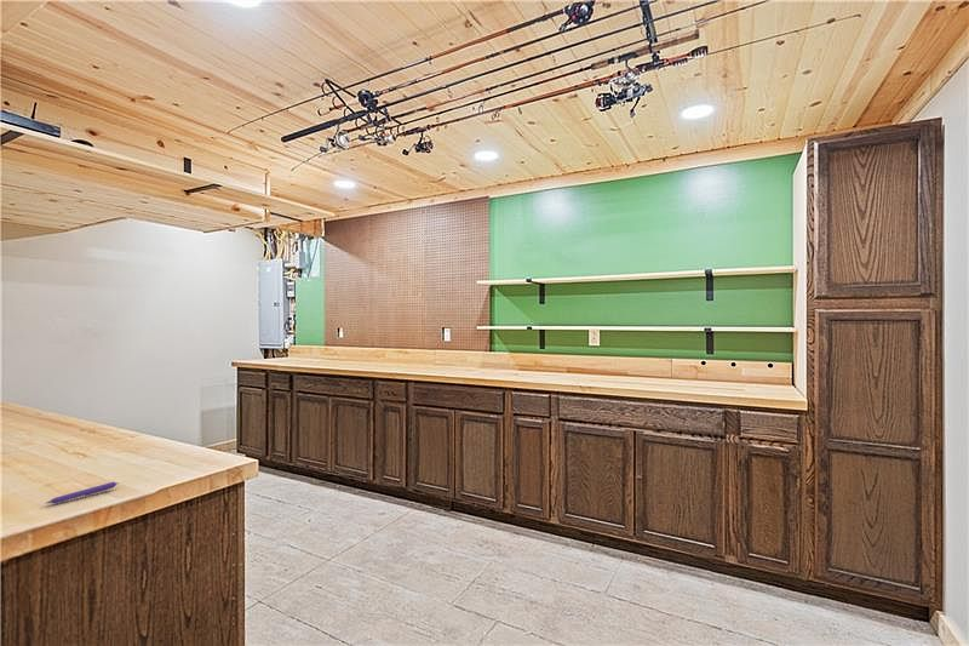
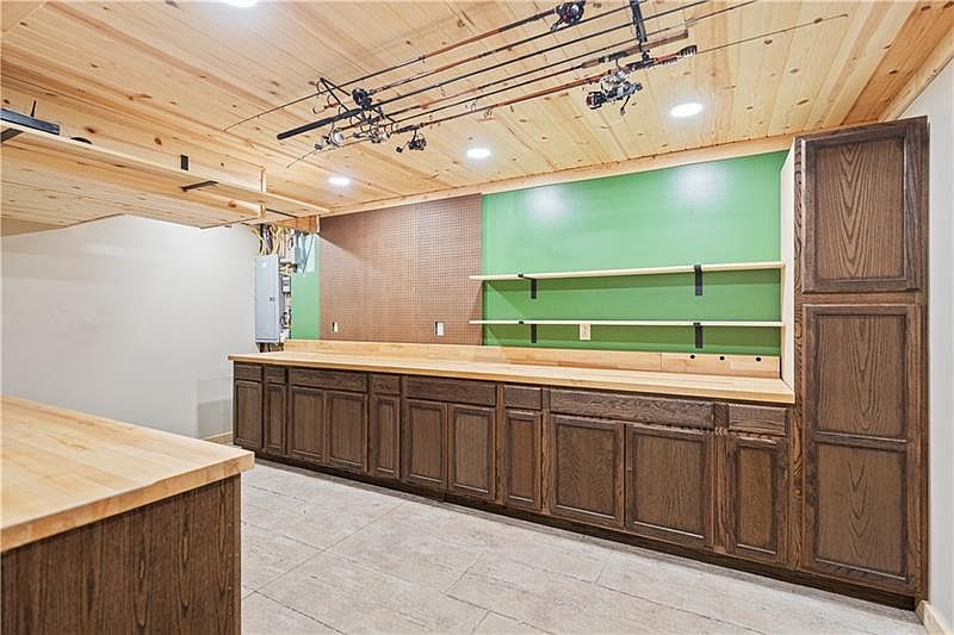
- pen (82, 492)
